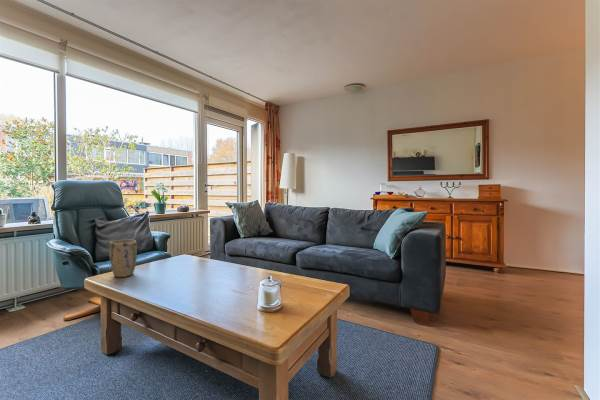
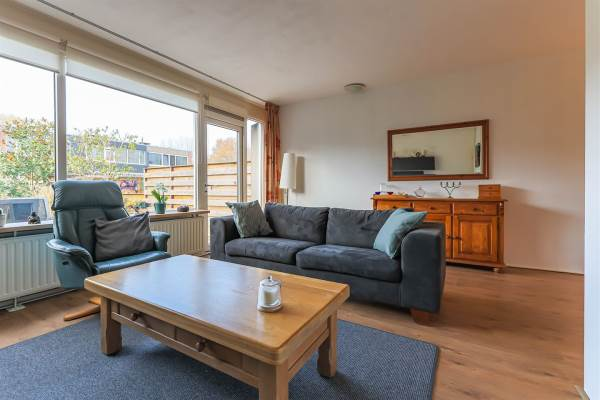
- plant pot (123, 258)
